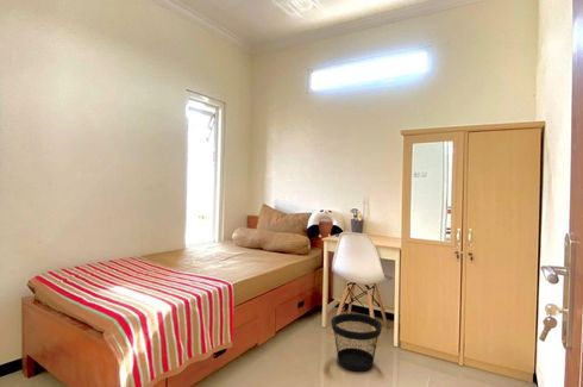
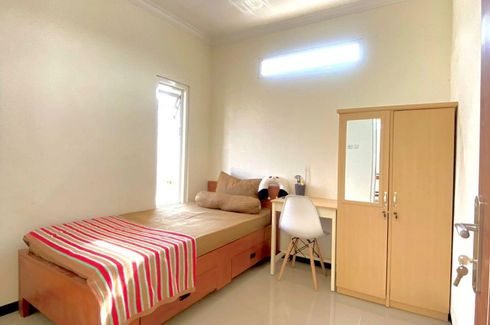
- wastebasket (356, 343)
